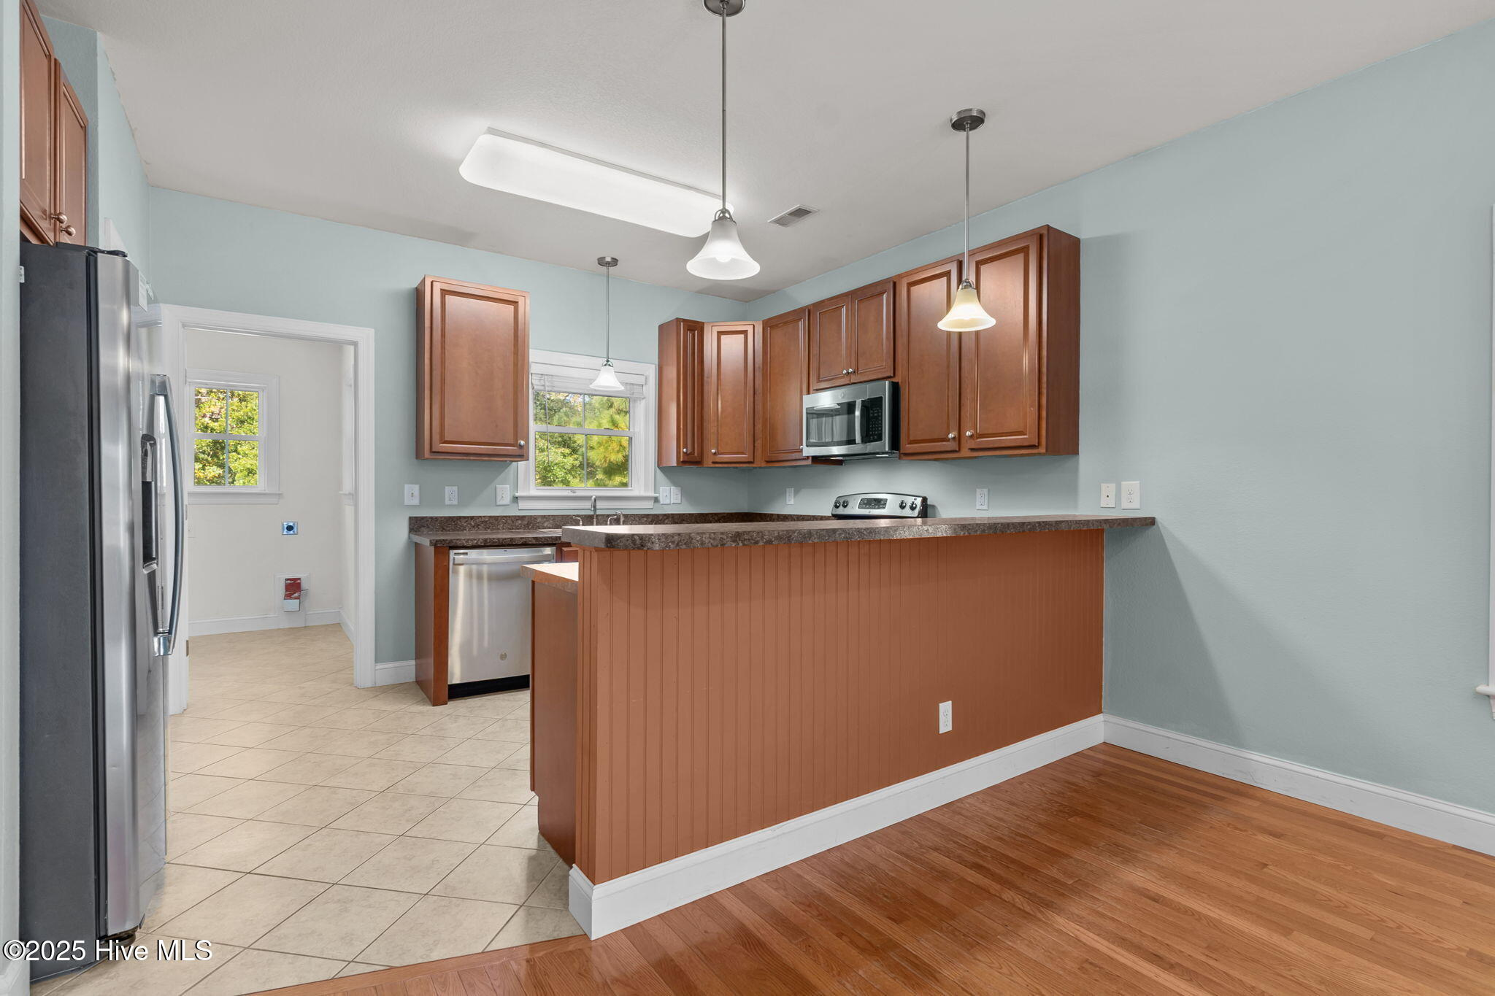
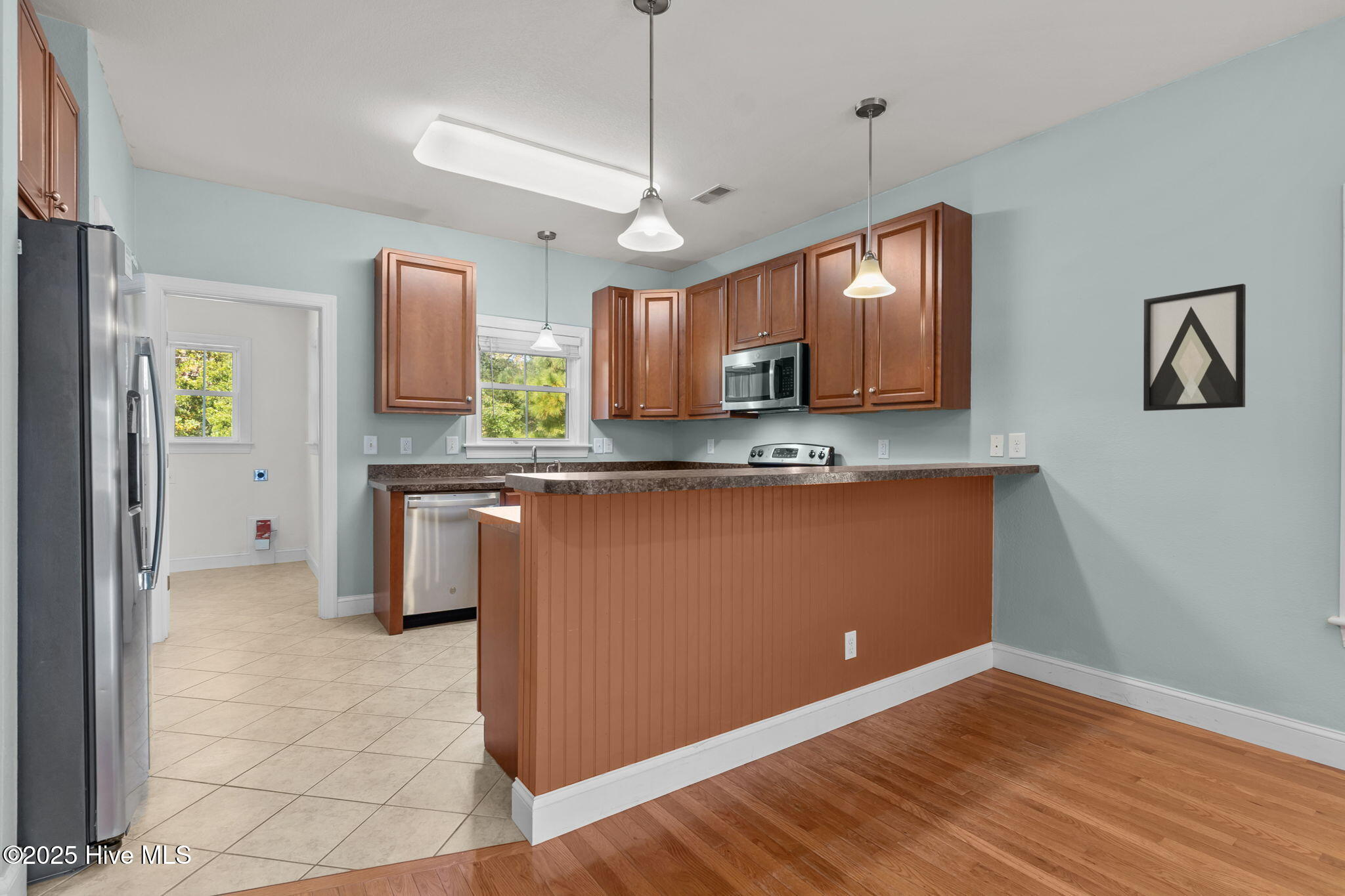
+ wall art (1192, 351)
